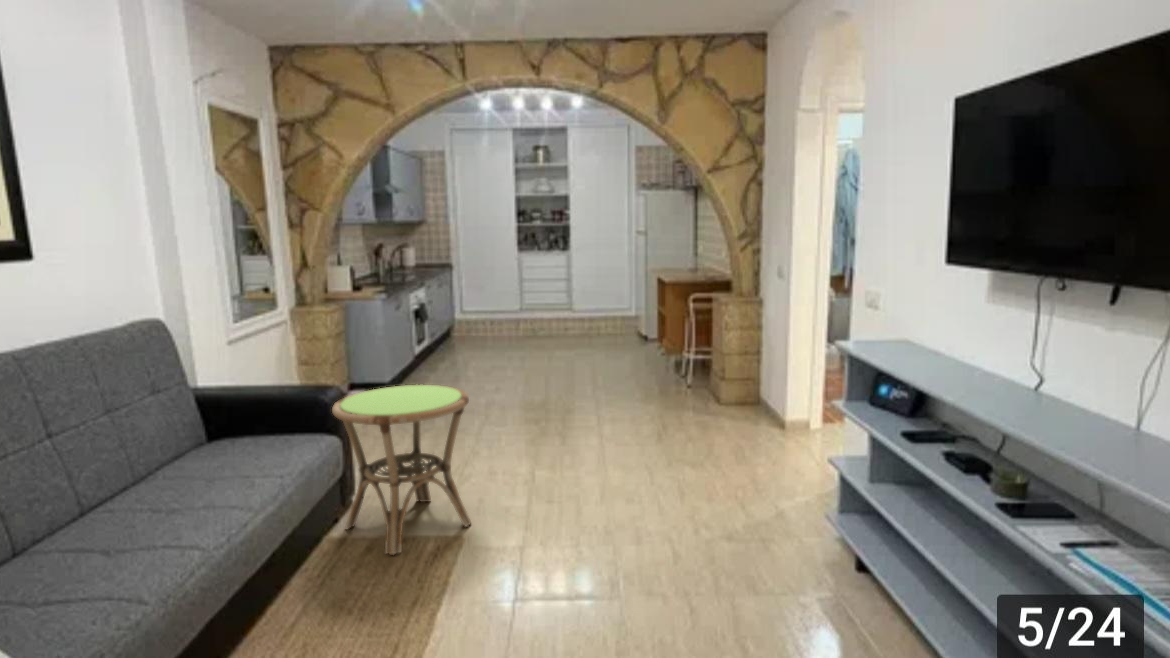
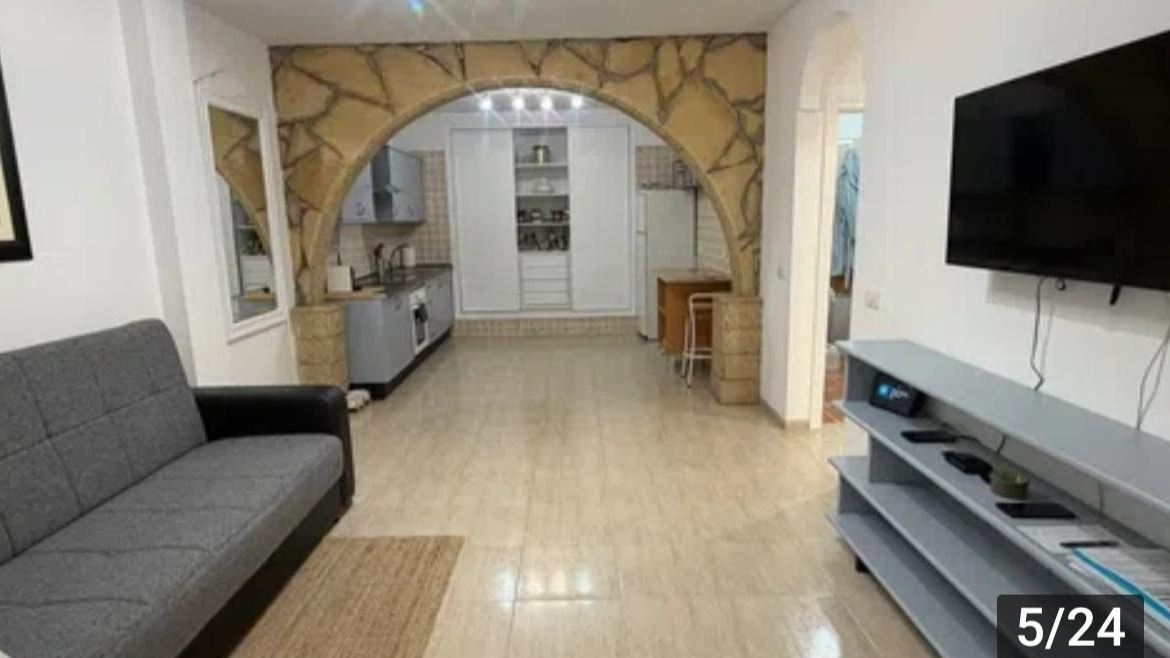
- side table (406, 462)
